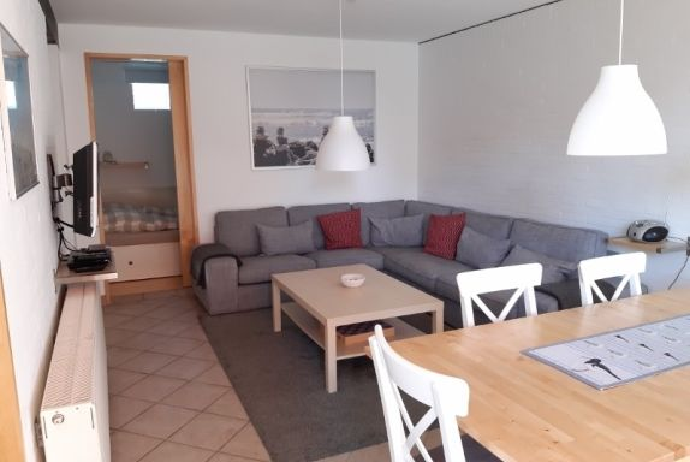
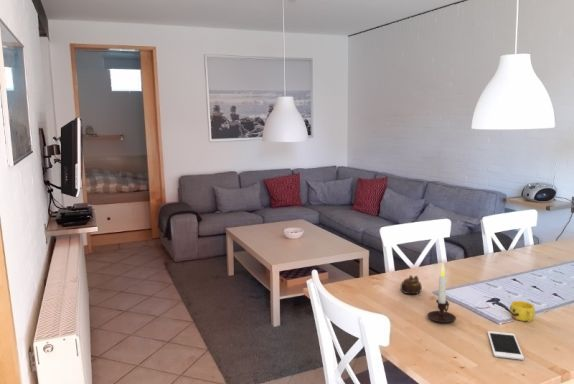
+ teapot (411, 283)
+ cup (523, 312)
+ candle (443, 289)
+ cell phone (504, 344)
